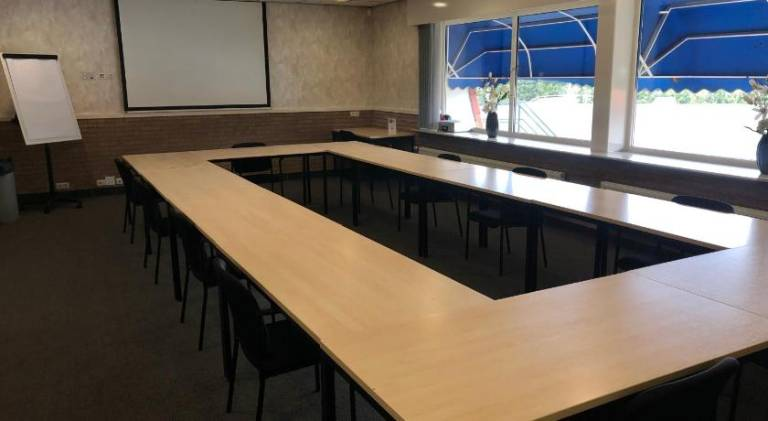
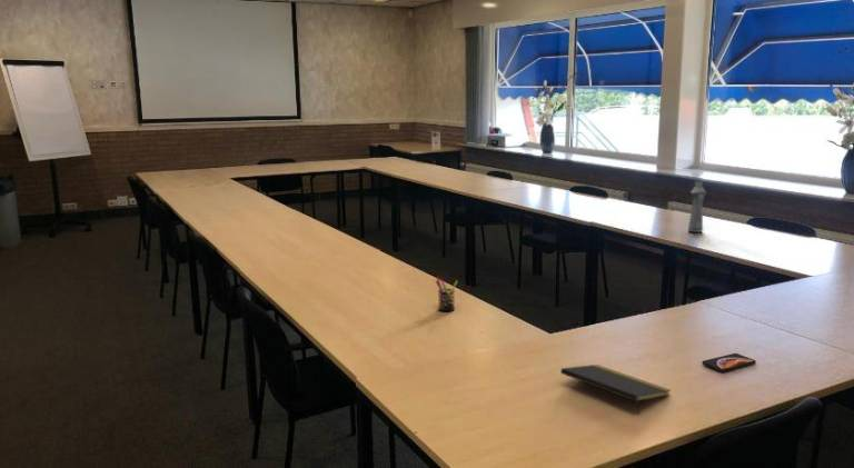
+ smartphone (728, 361)
+ notepad (614, 381)
+ bottle (697, 206)
+ pen holder (445, 293)
